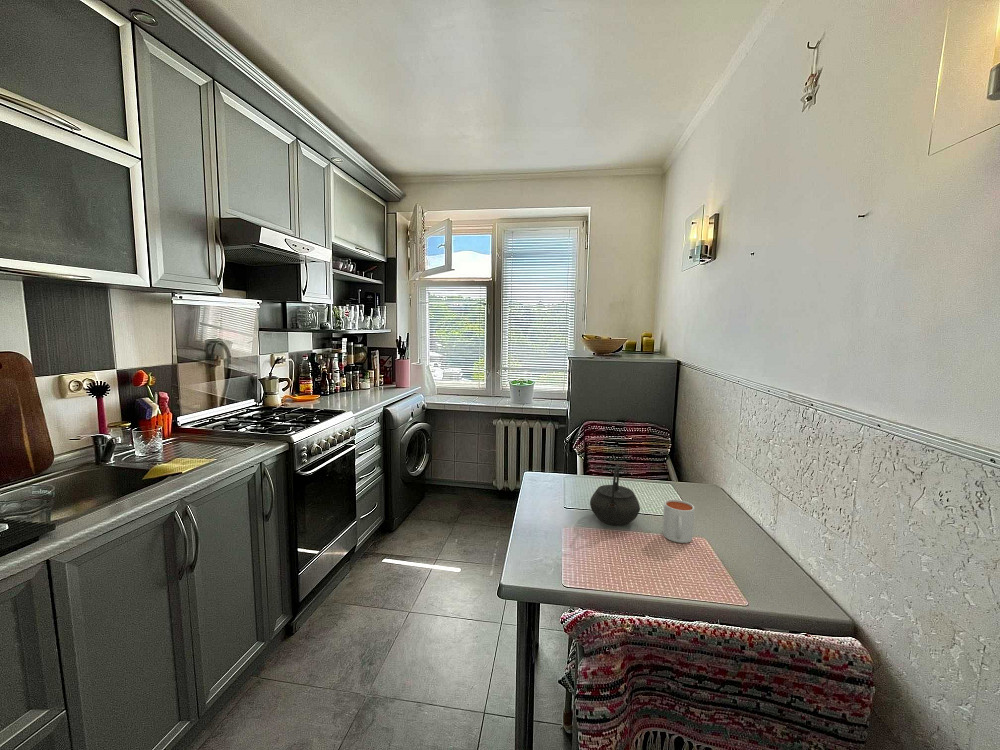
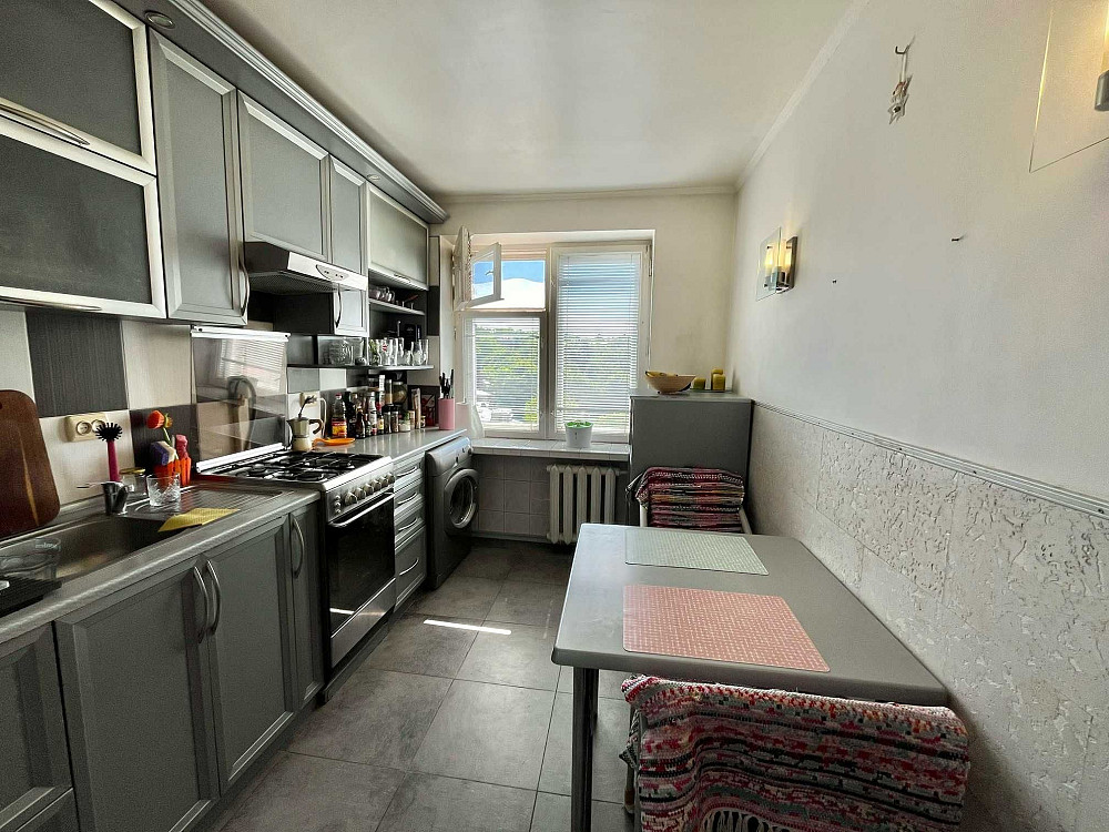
- mug (678, 523)
- kettle (614, 494)
